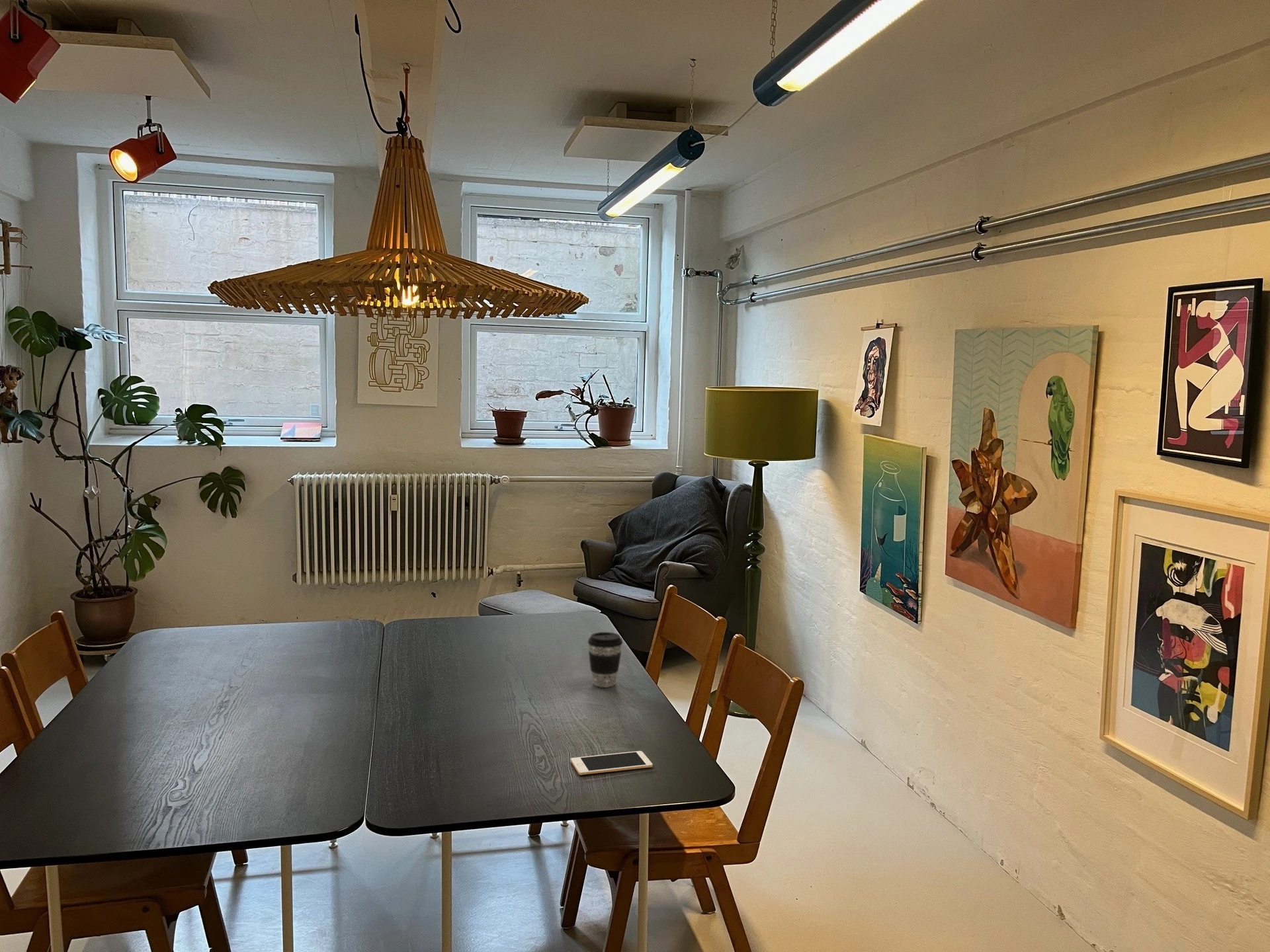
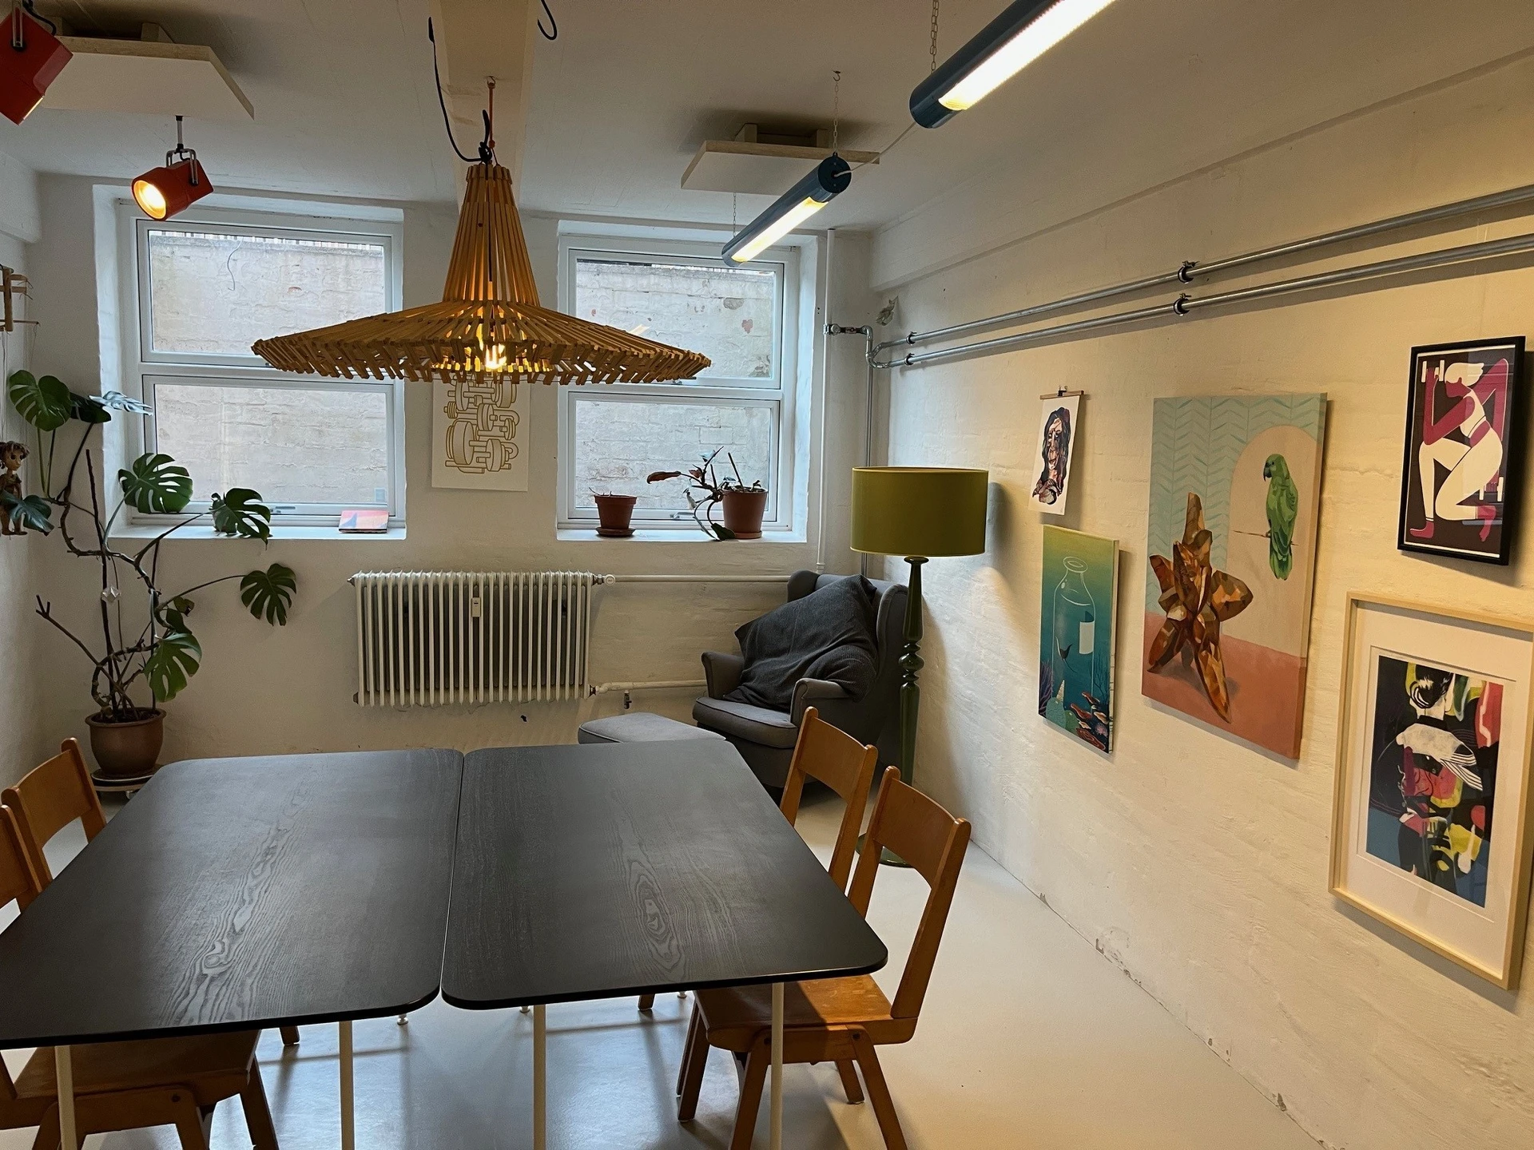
- cell phone (611, 762)
- coffee cup (605, 660)
